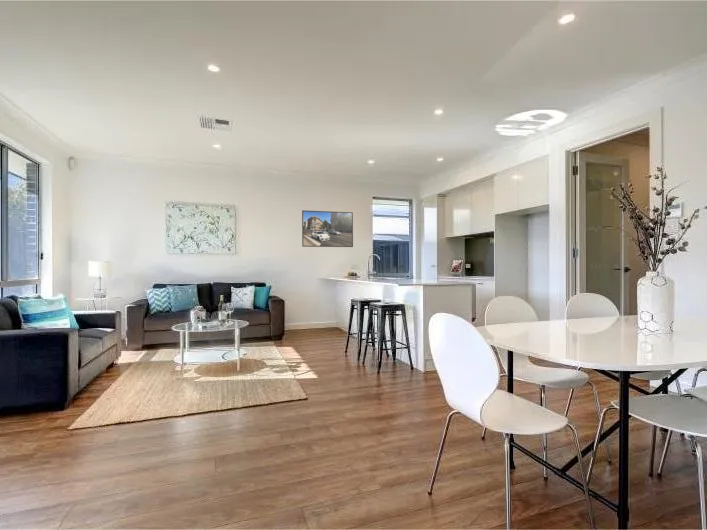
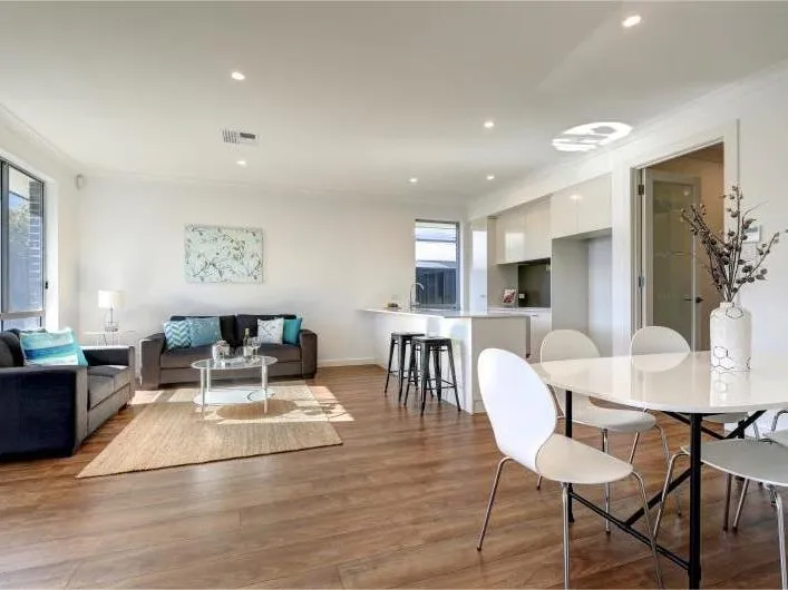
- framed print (328, 229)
